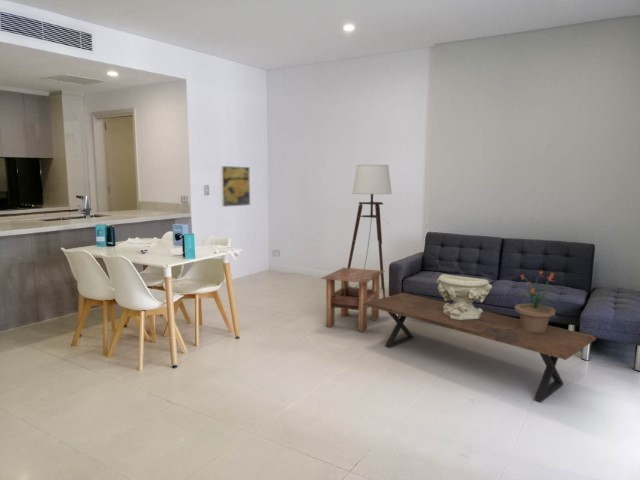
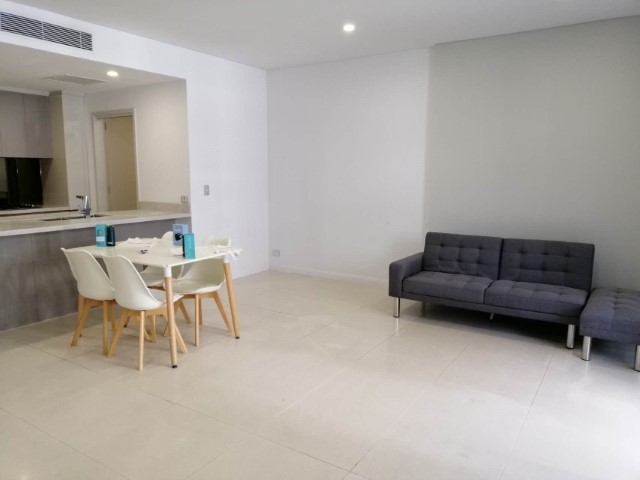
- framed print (235, 186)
- coffee table (465, 332)
- potted plant (537, 300)
- decorative bowl (458, 296)
- side table (353, 298)
- floor lamp (370, 229)
